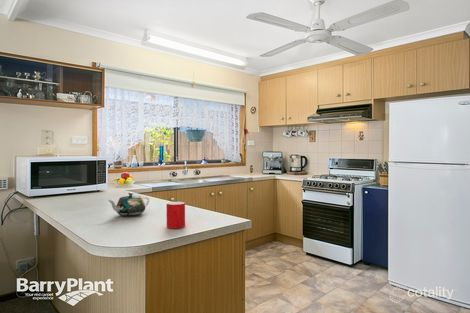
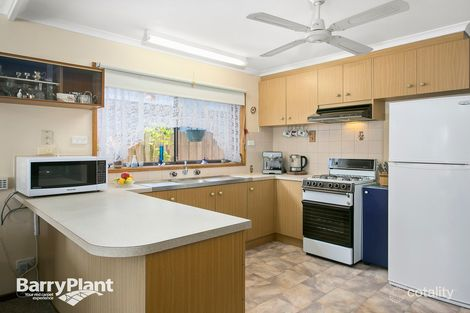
- teapot (129, 203)
- cup (176, 215)
